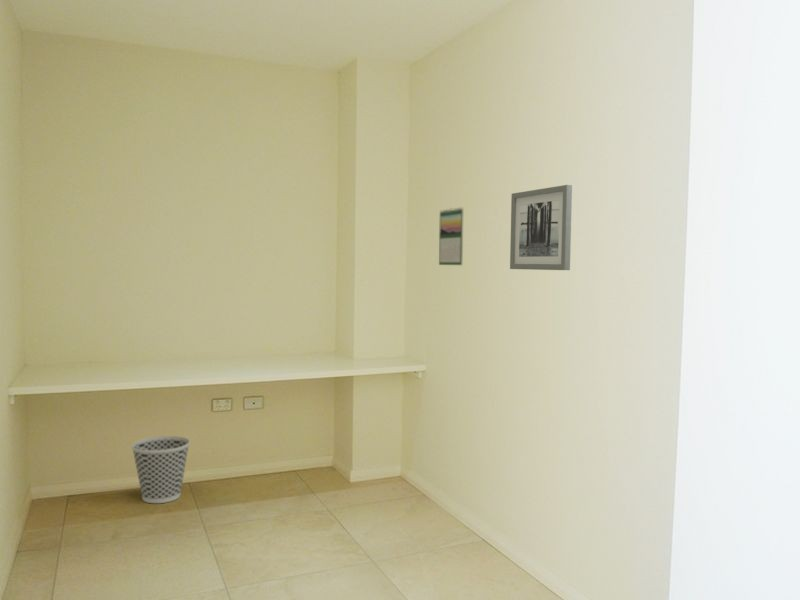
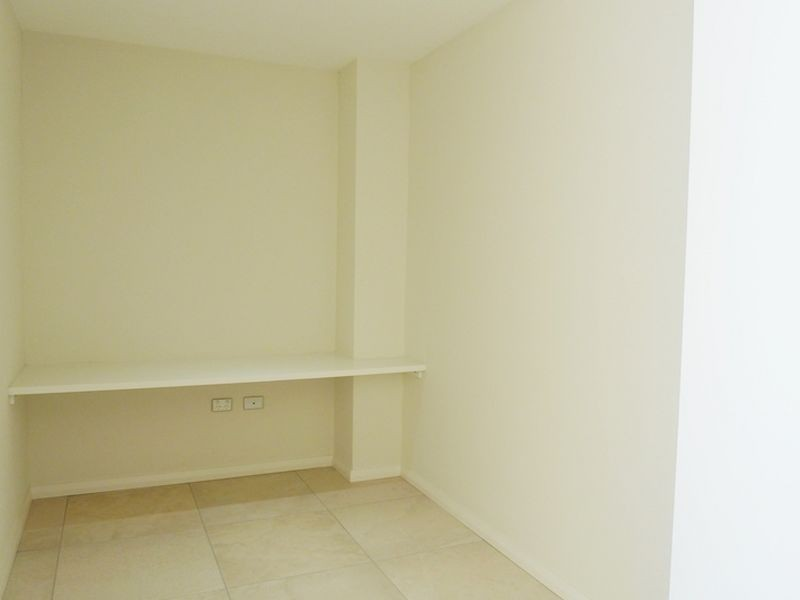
- wall art (538, 229)
- calendar (450, 236)
- wastebasket (161, 470)
